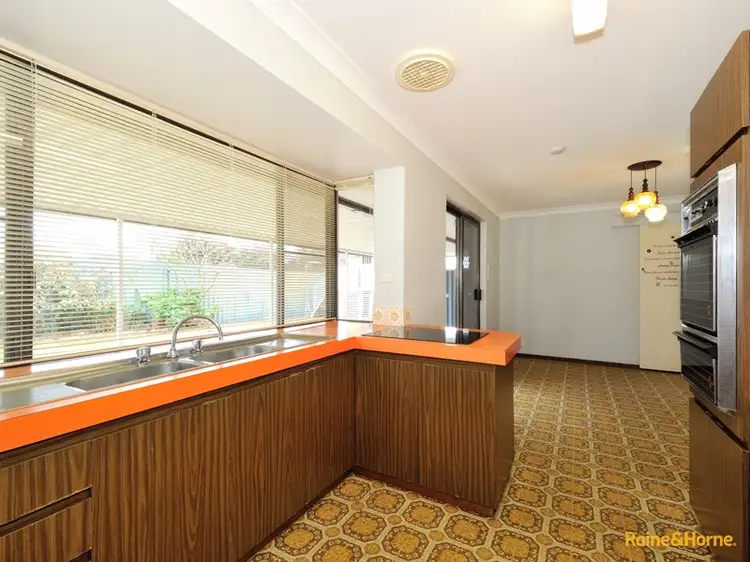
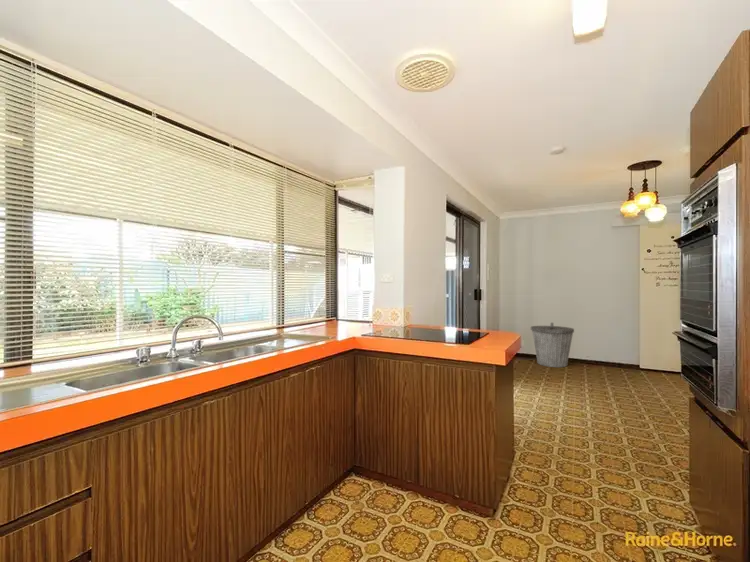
+ trash can (551, 343)
